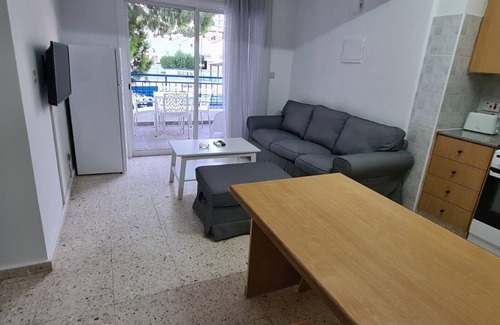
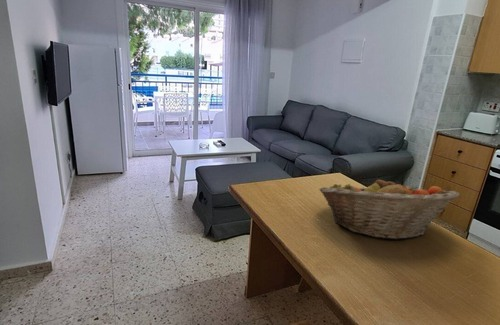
+ fruit basket (383, 201)
